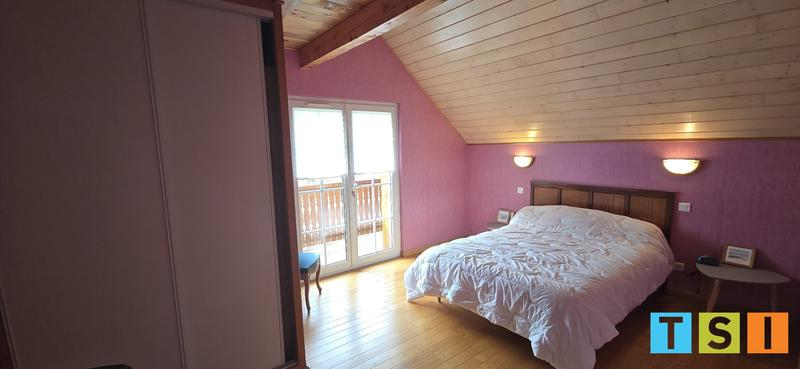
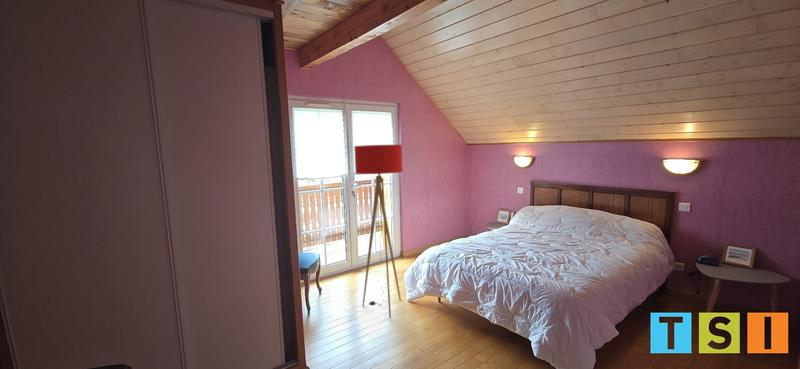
+ floor lamp (382, 229)
